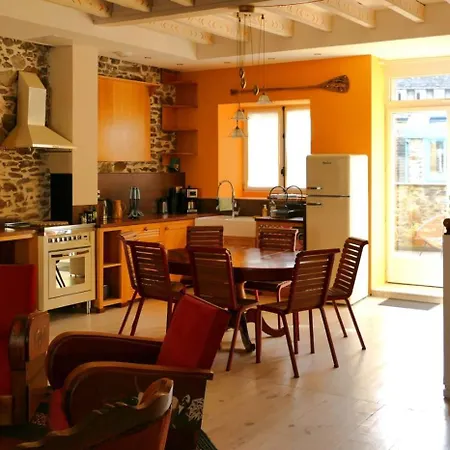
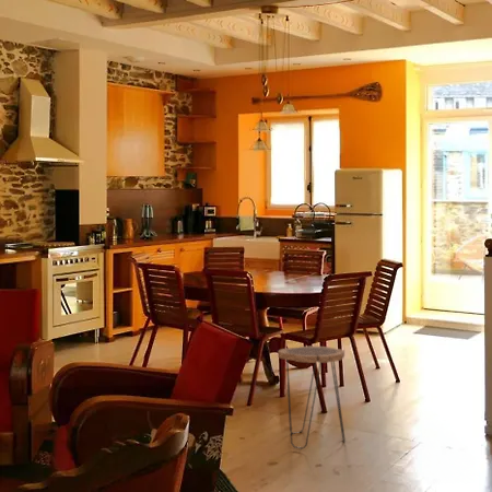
+ side table (309, 395)
